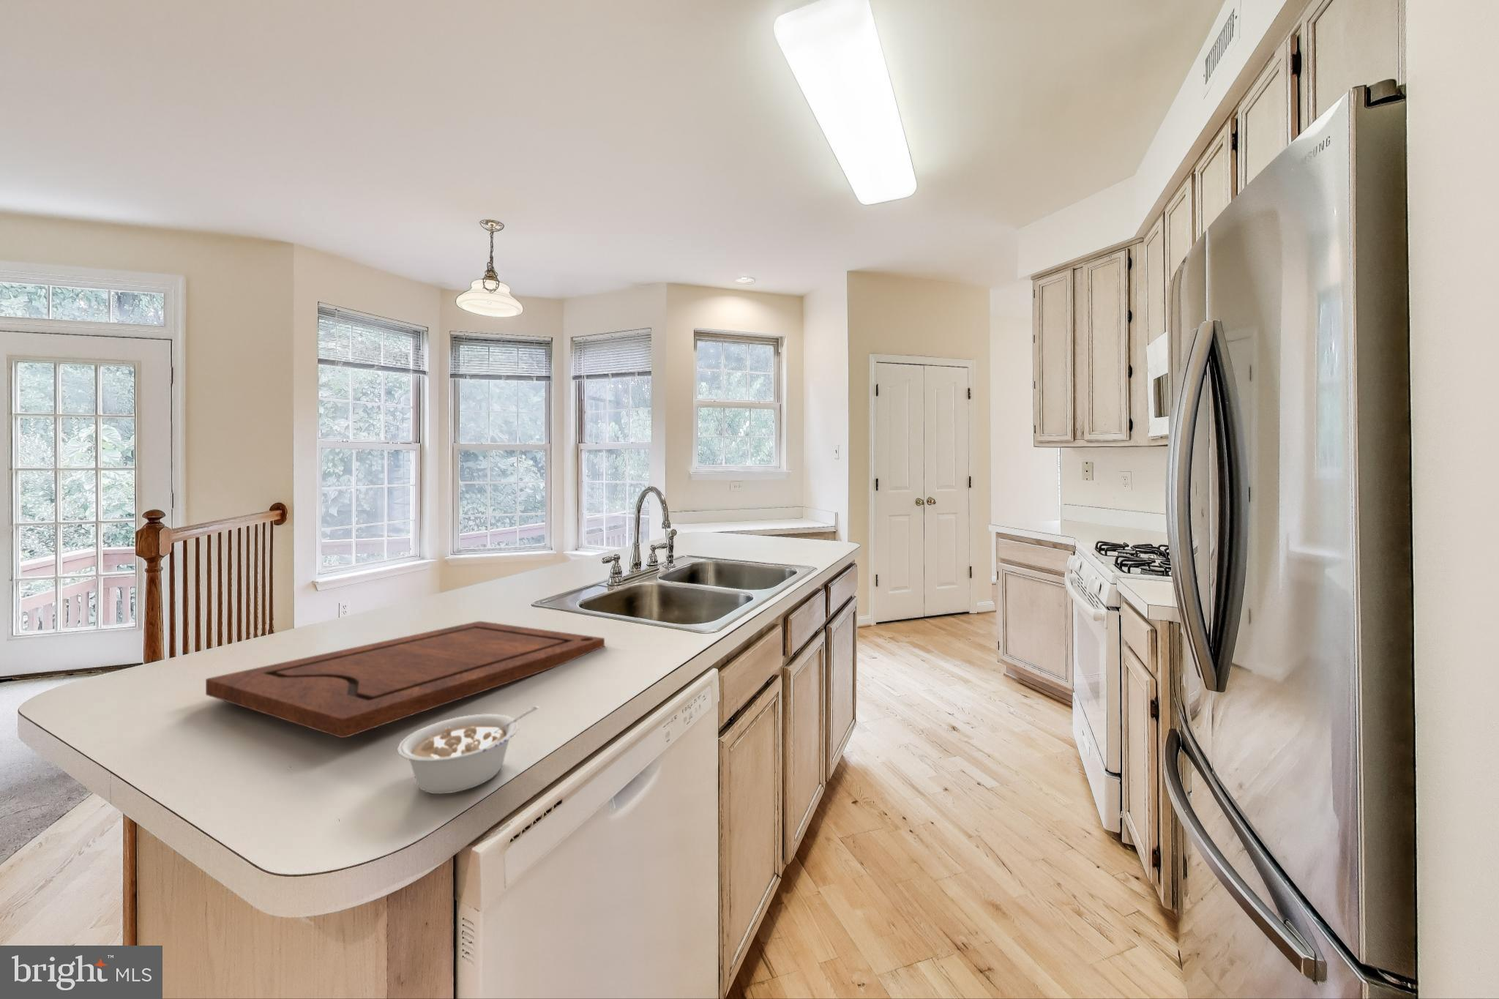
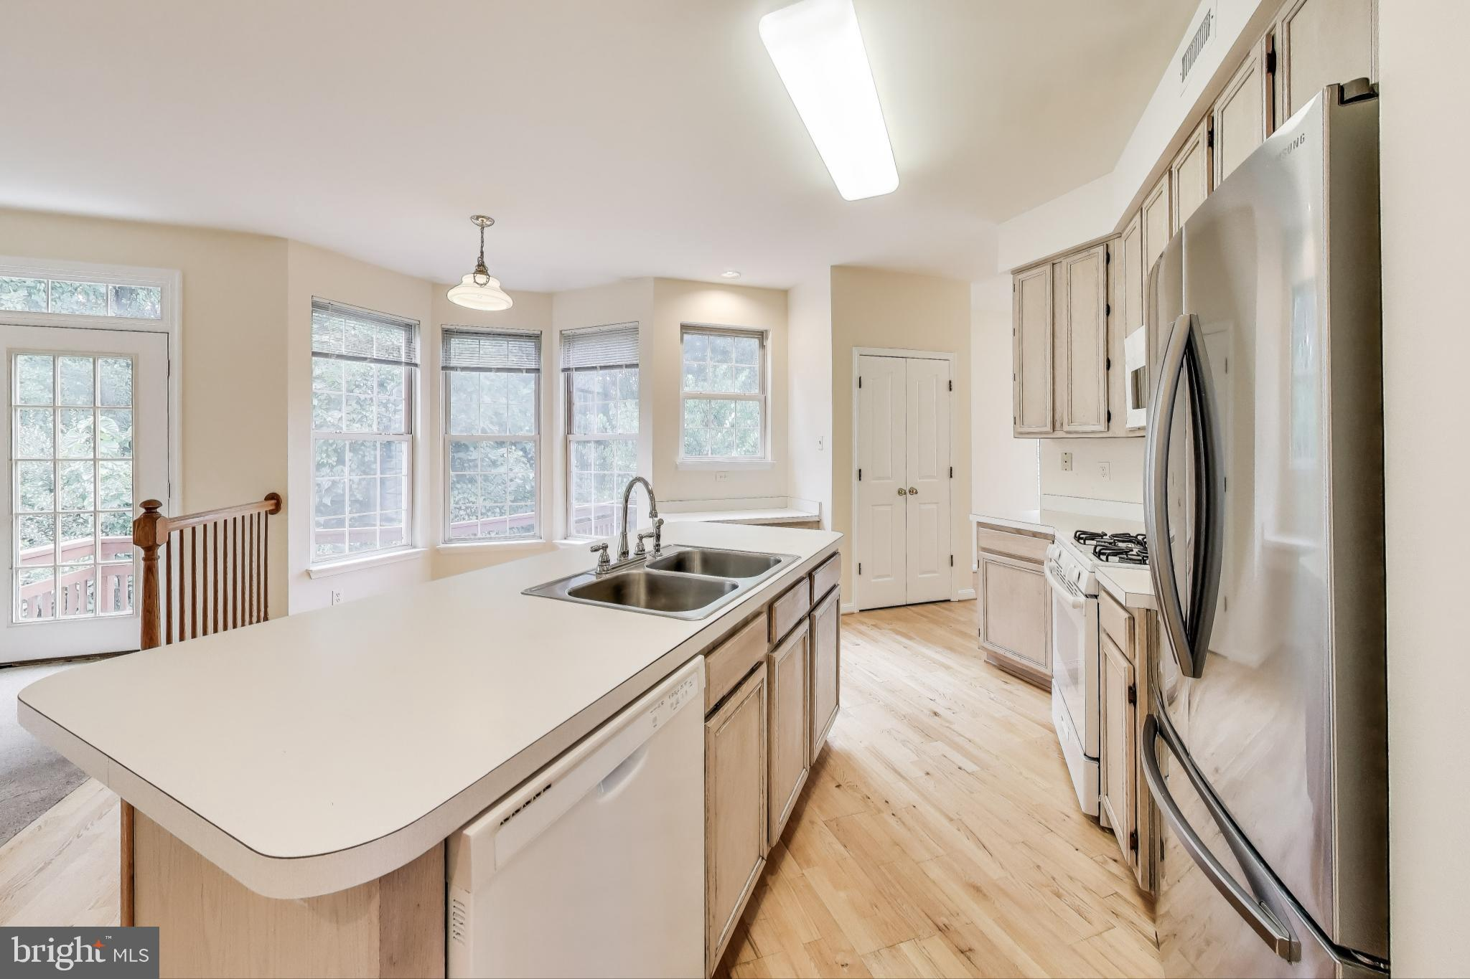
- legume (464, 749)
- cutting board (430, 662)
